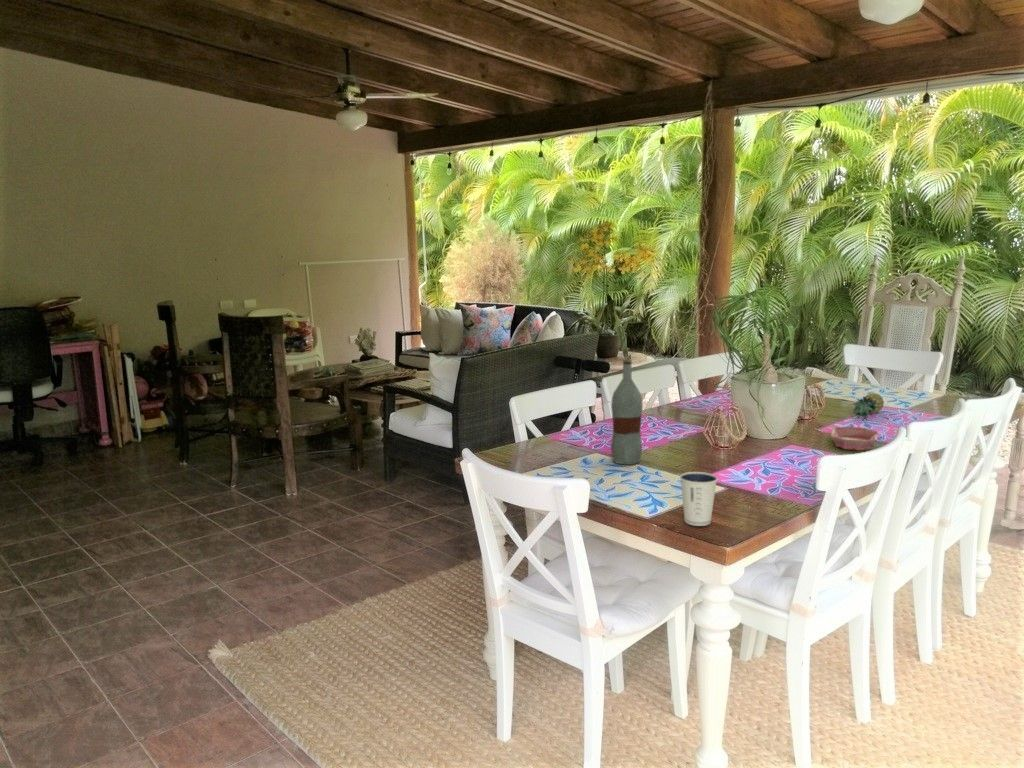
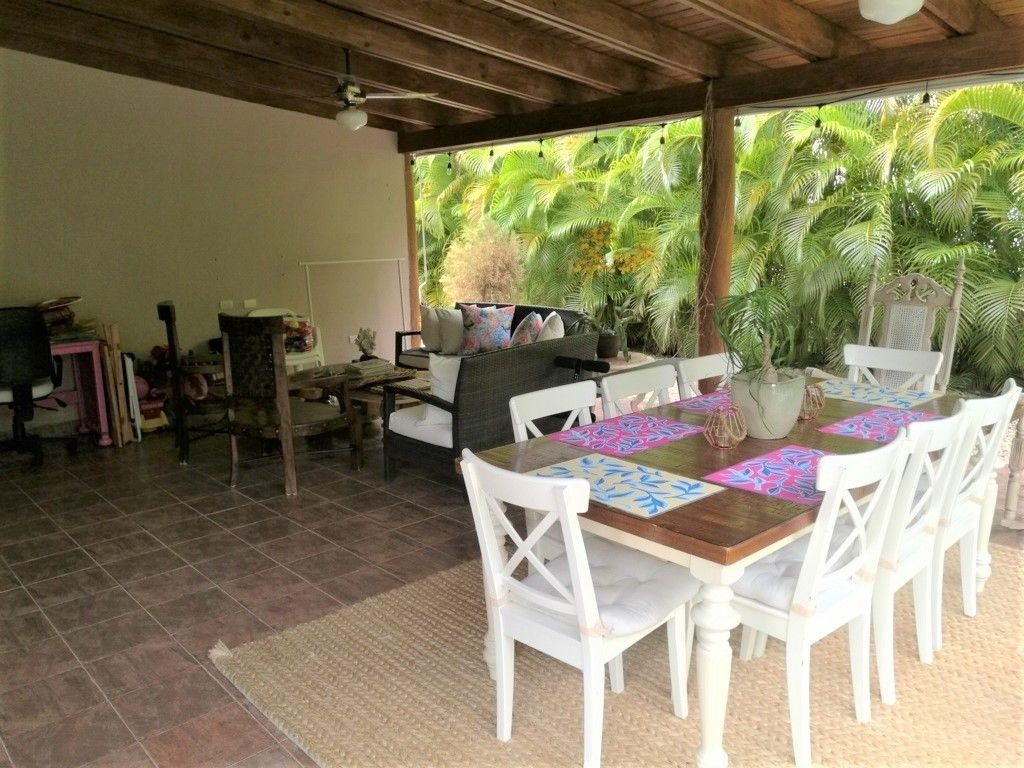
- bottle (626, 411)
- fruit (868, 405)
- dixie cup (698, 499)
- bowl (853, 438)
